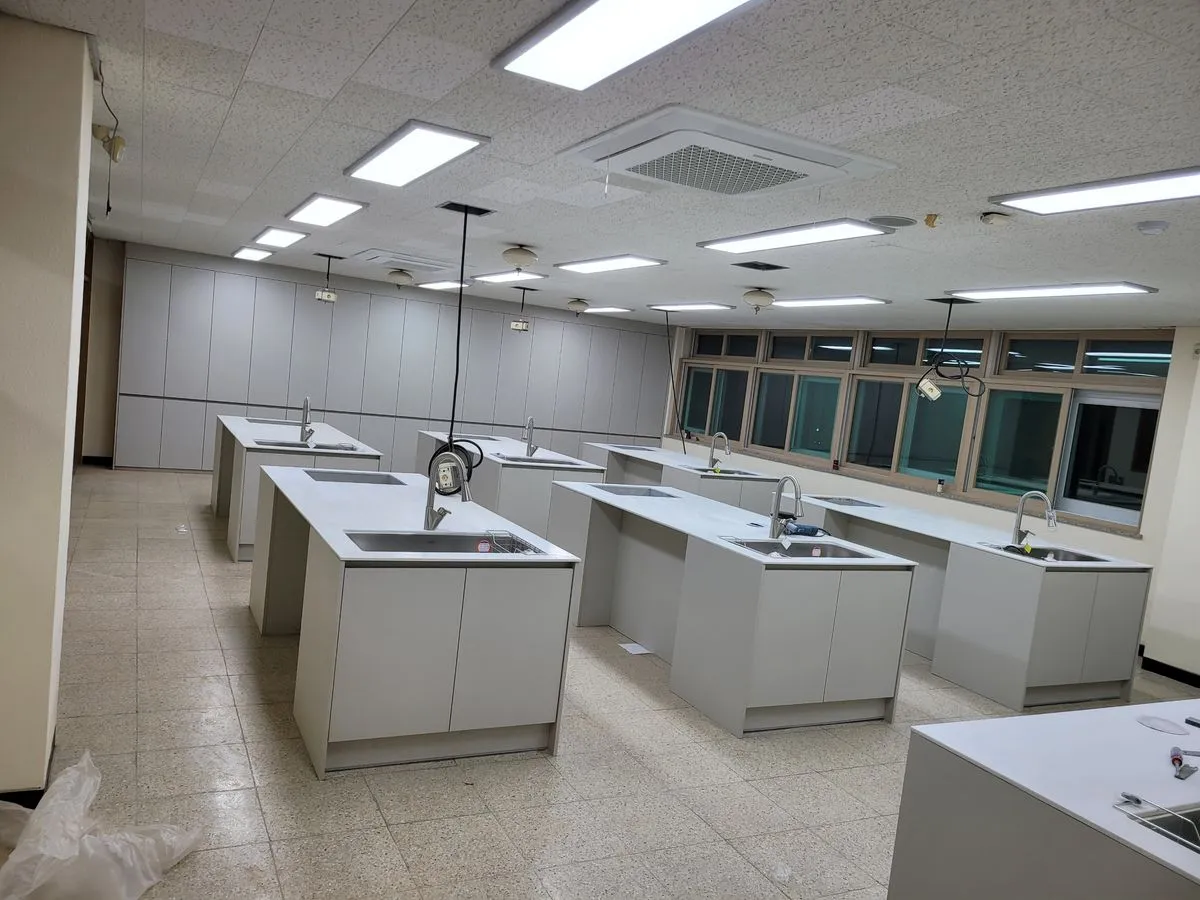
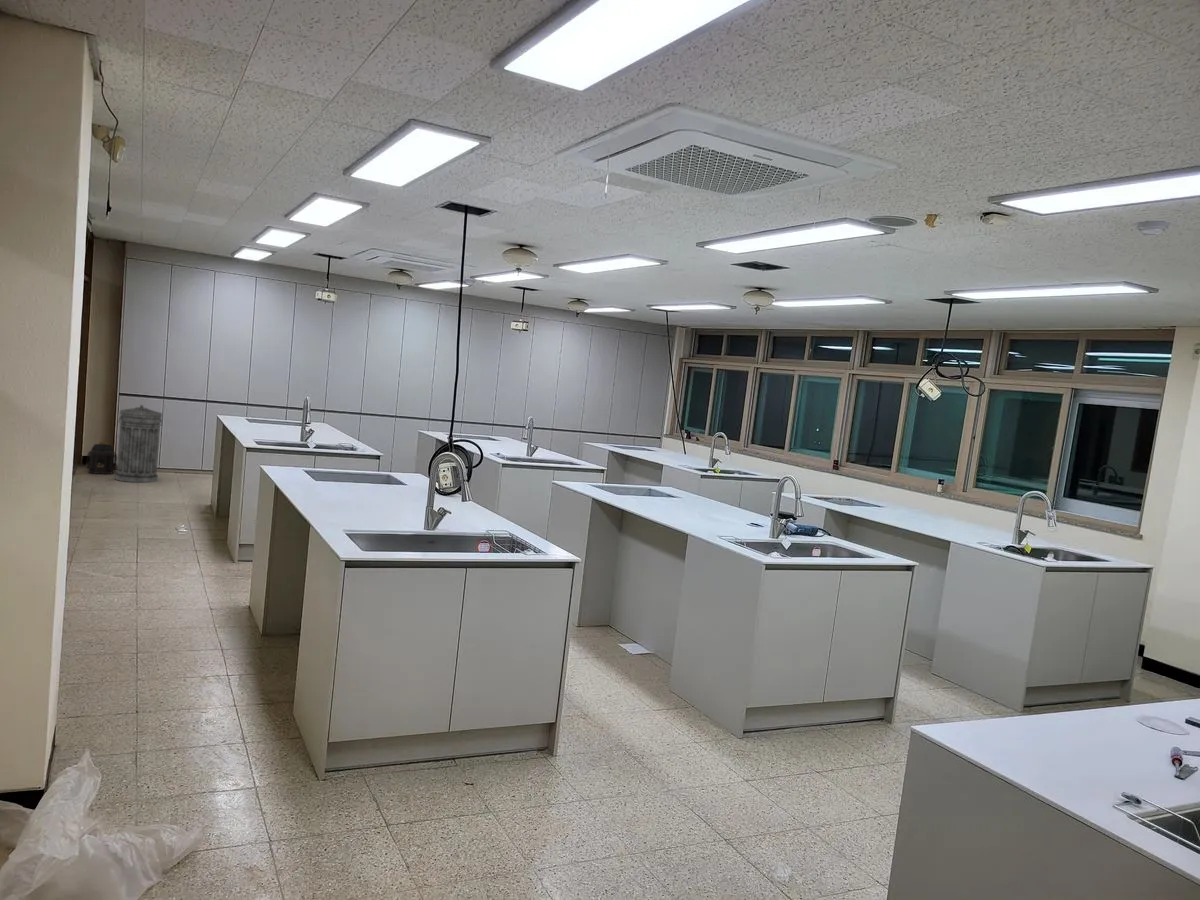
+ trash can (139, 442)
+ backpack (102, 456)
